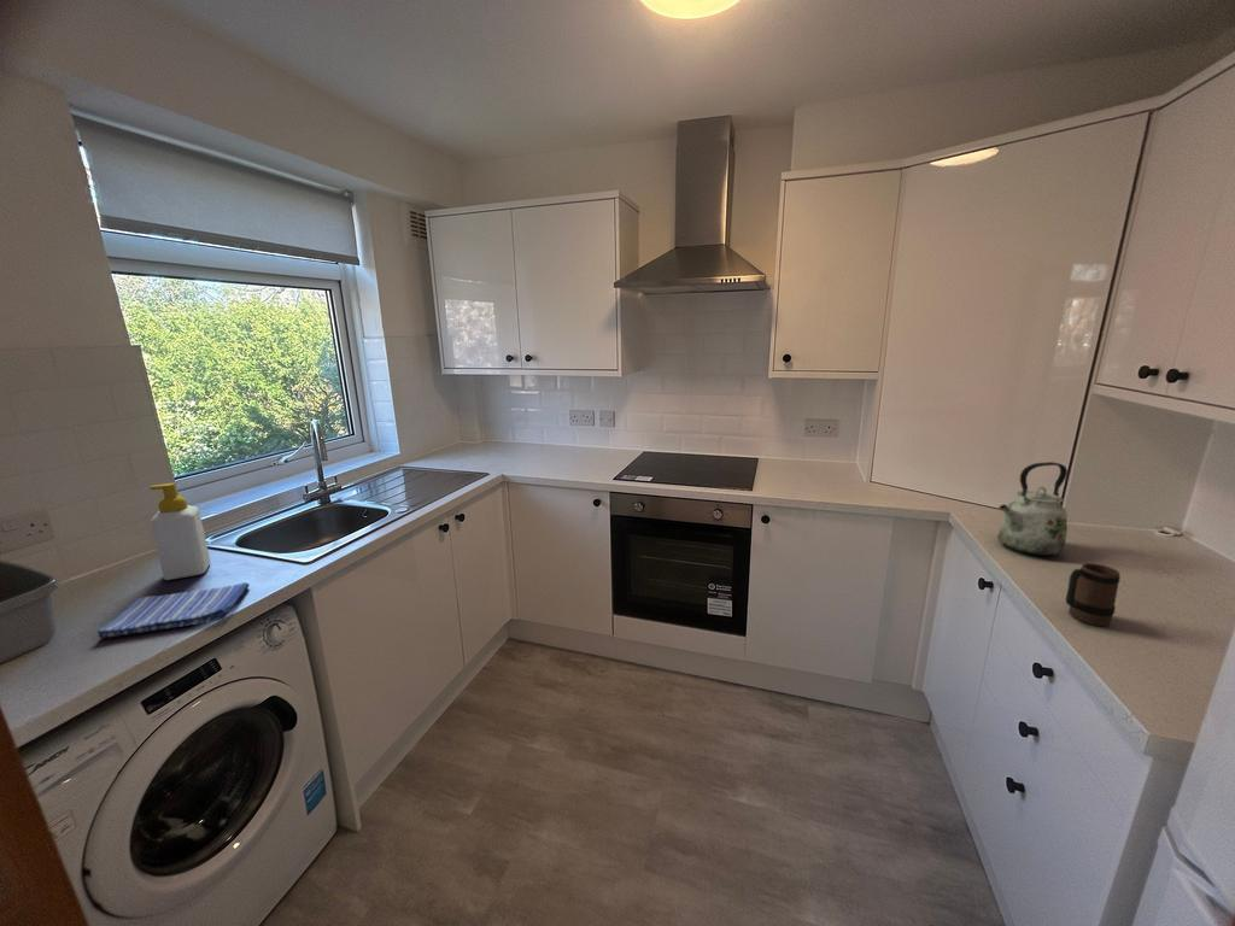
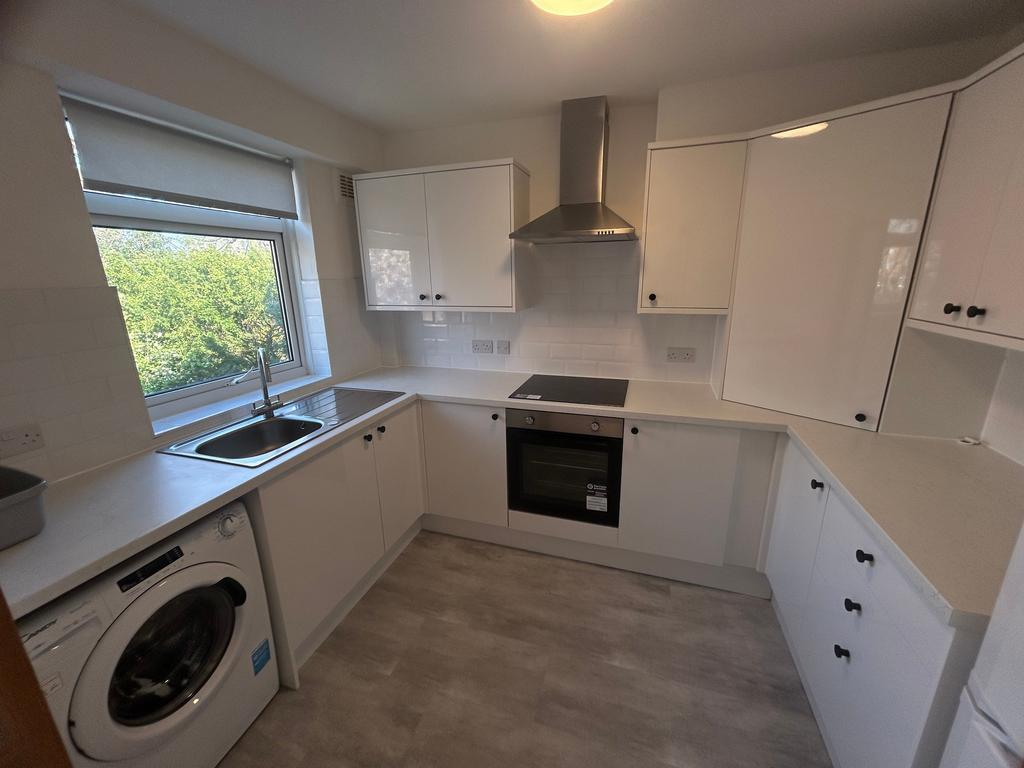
- kettle (1029, 508)
- mug (1088, 593)
- soap bottle (178, 528)
- dish towel (180, 605)
